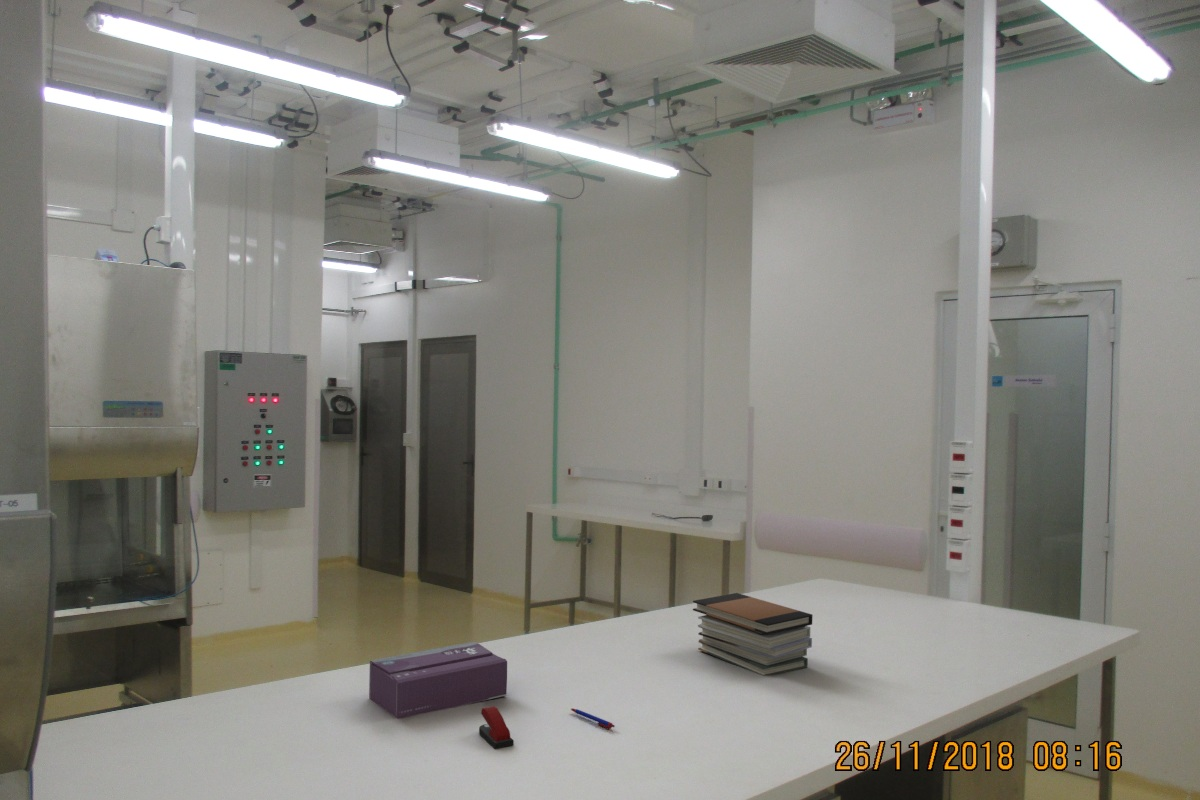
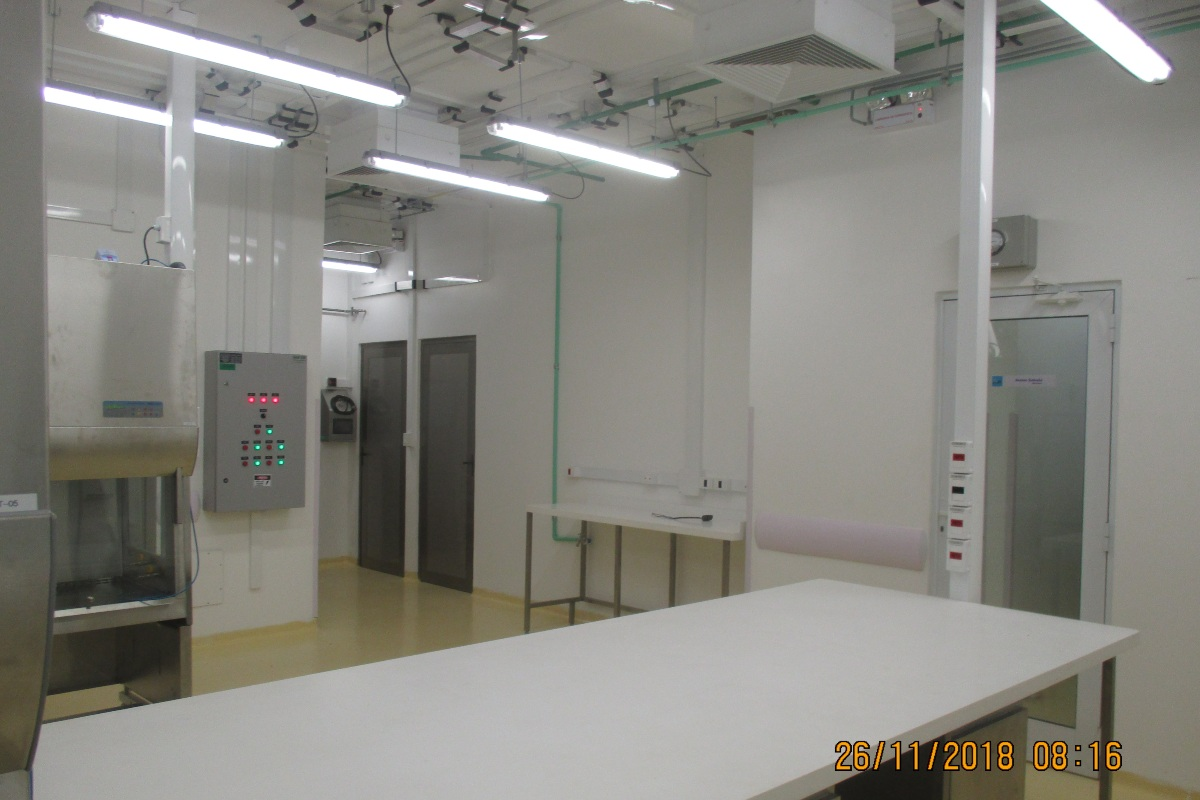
- tissue box (438, 677)
- book stack (752, 633)
- stapler (494, 725)
- pen (591, 717)
